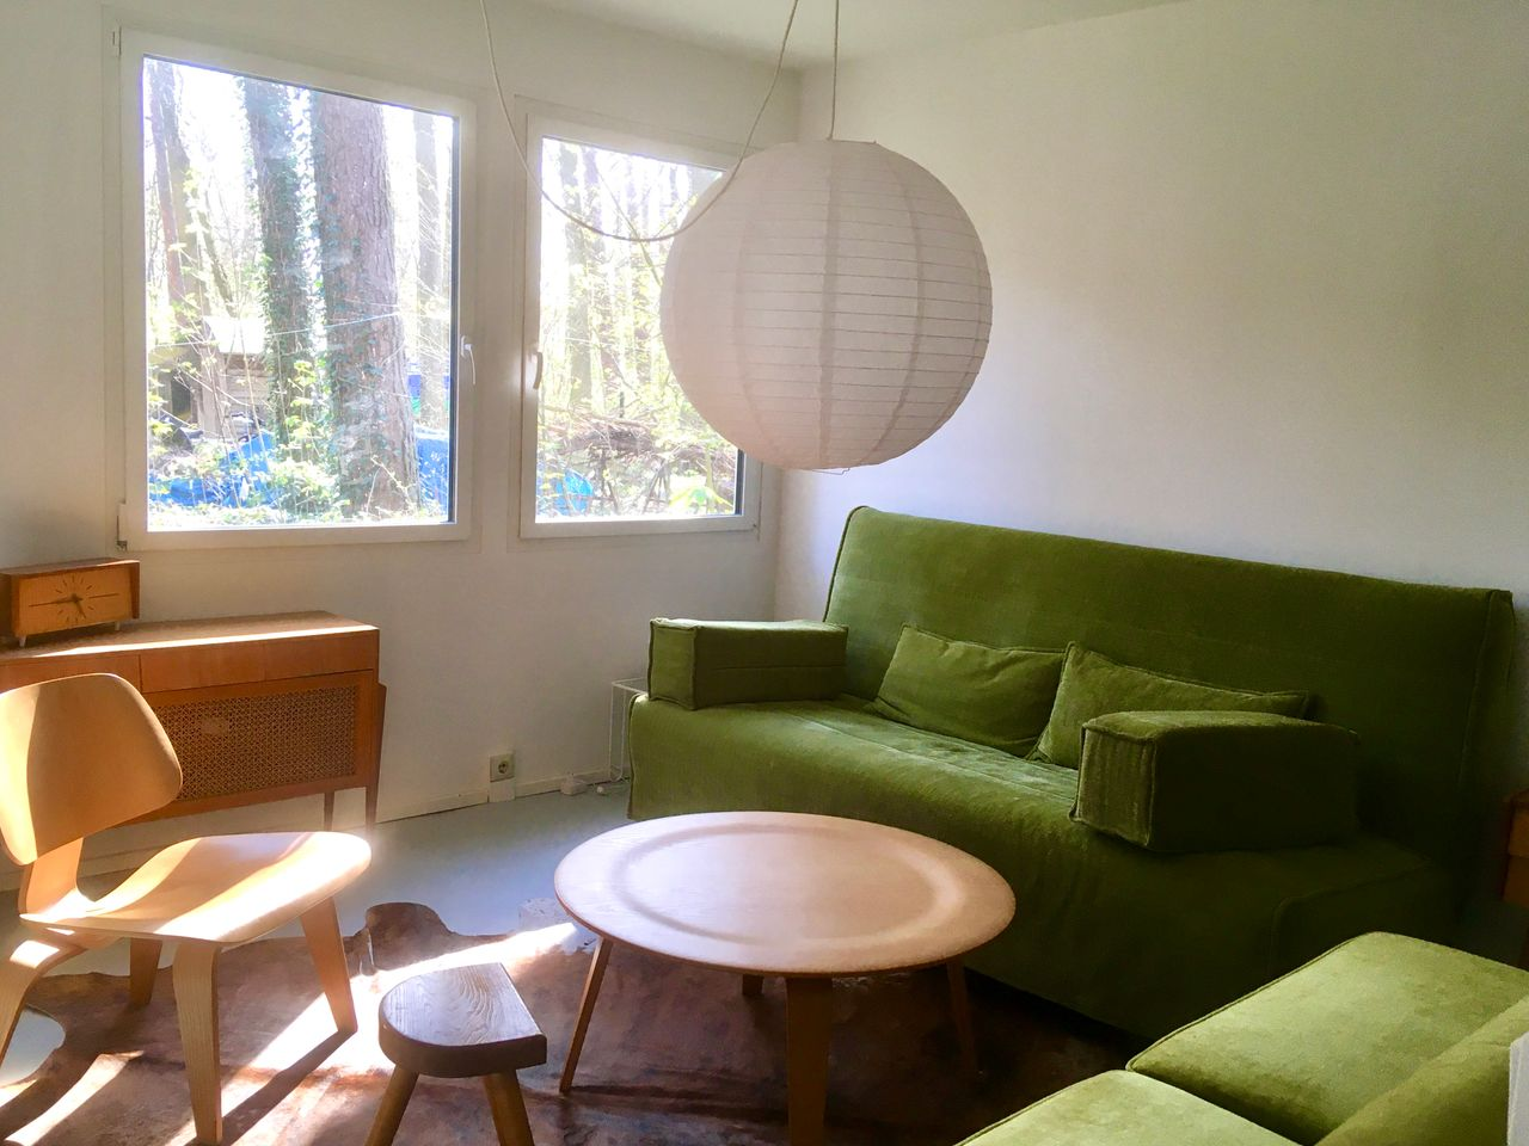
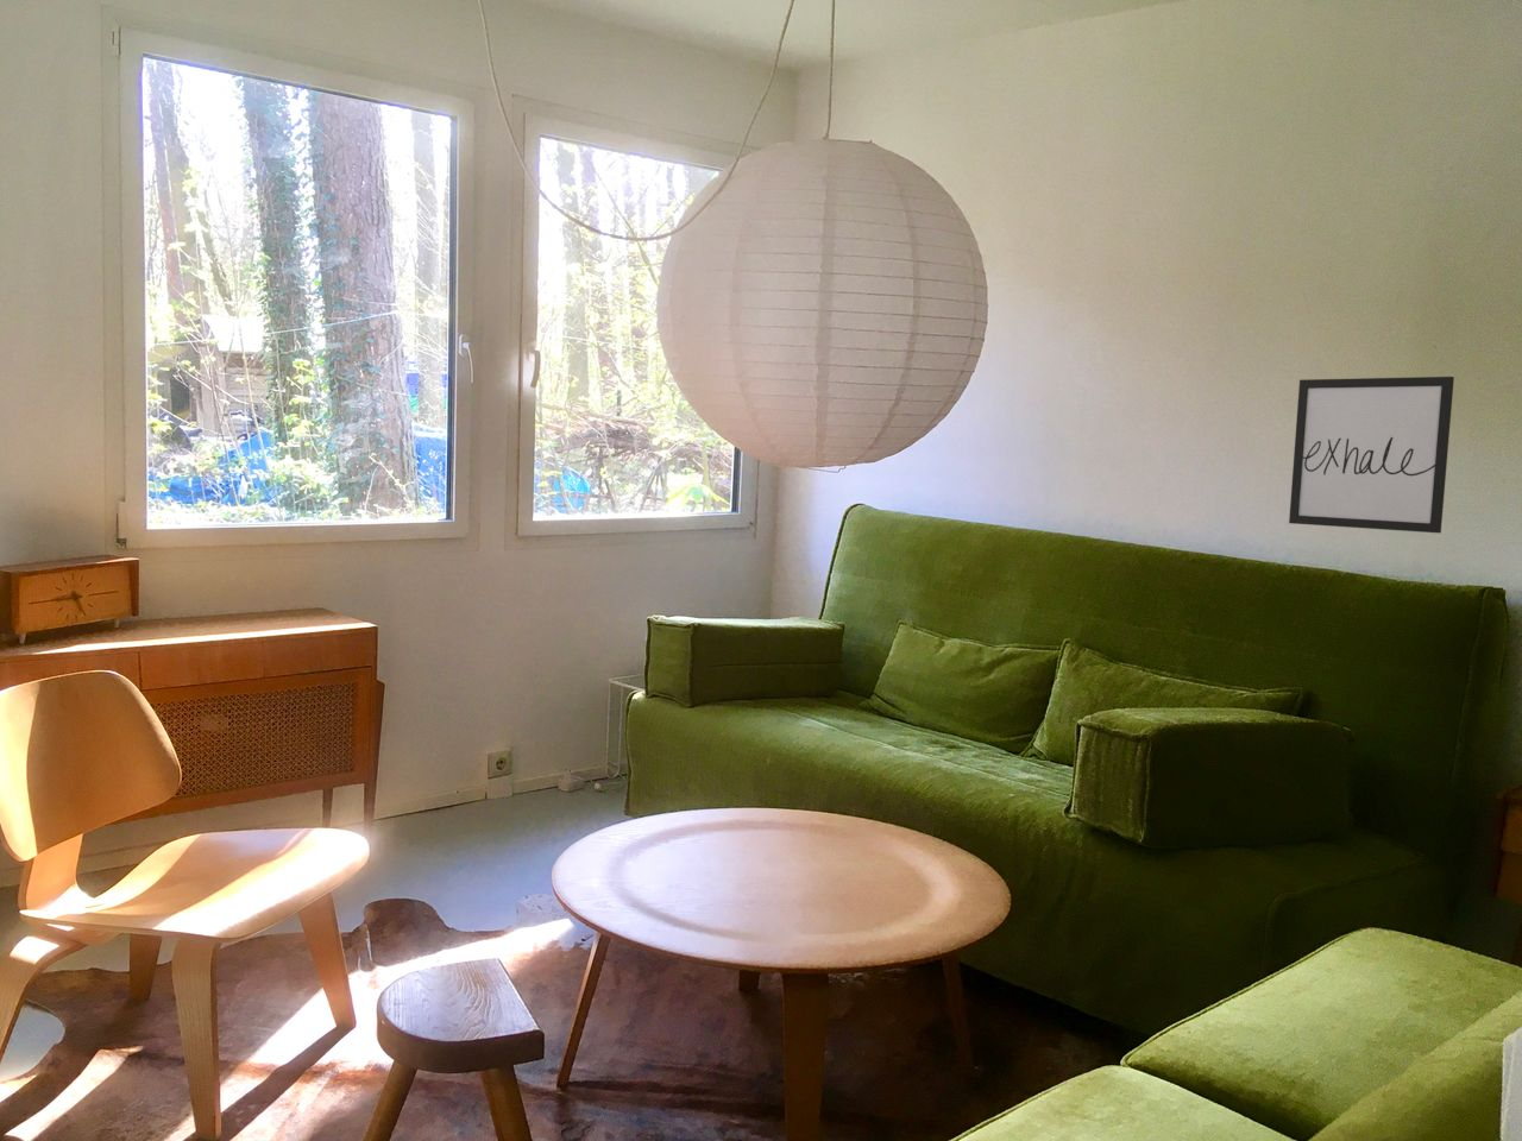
+ wall art (1367, 453)
